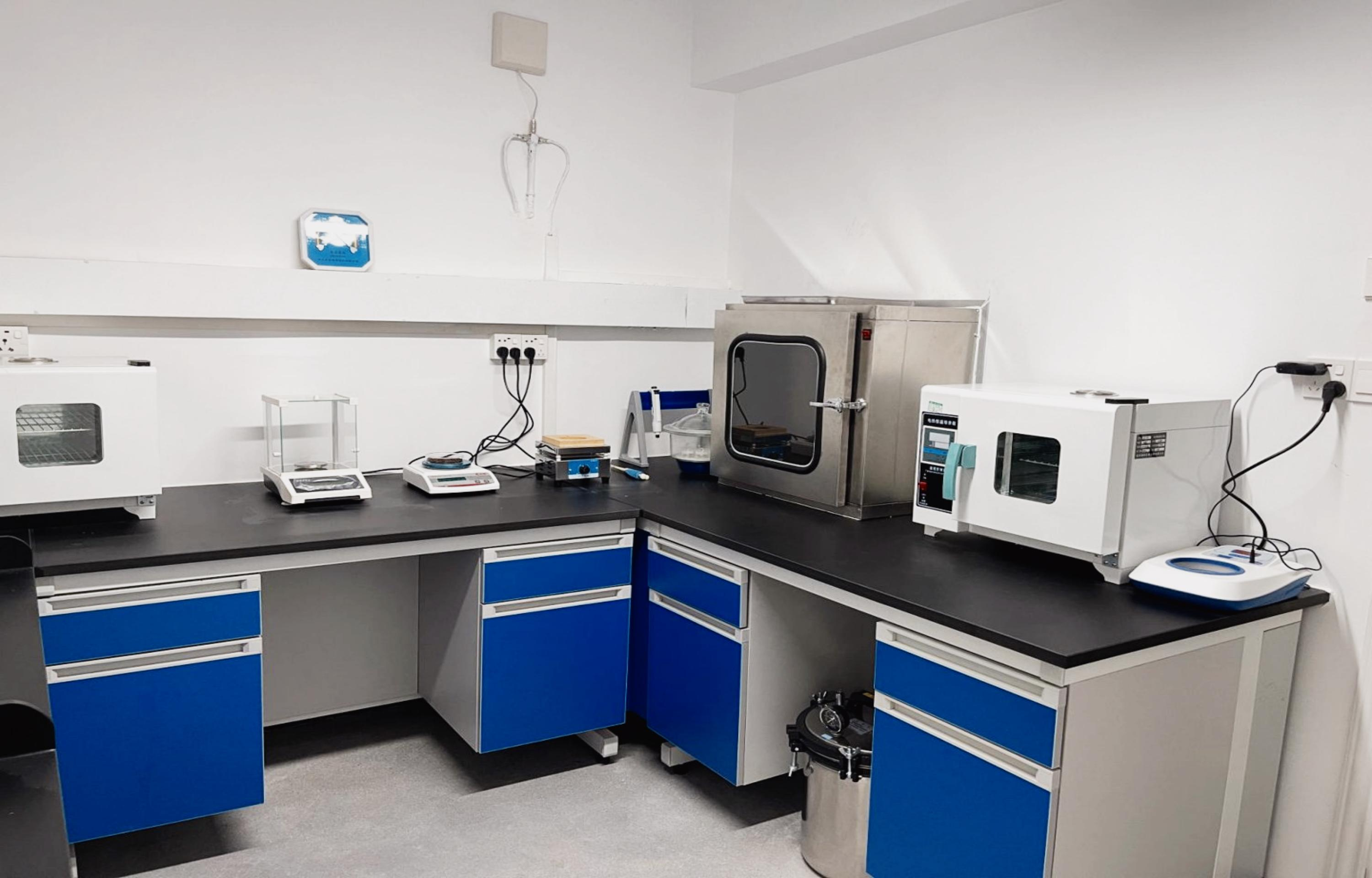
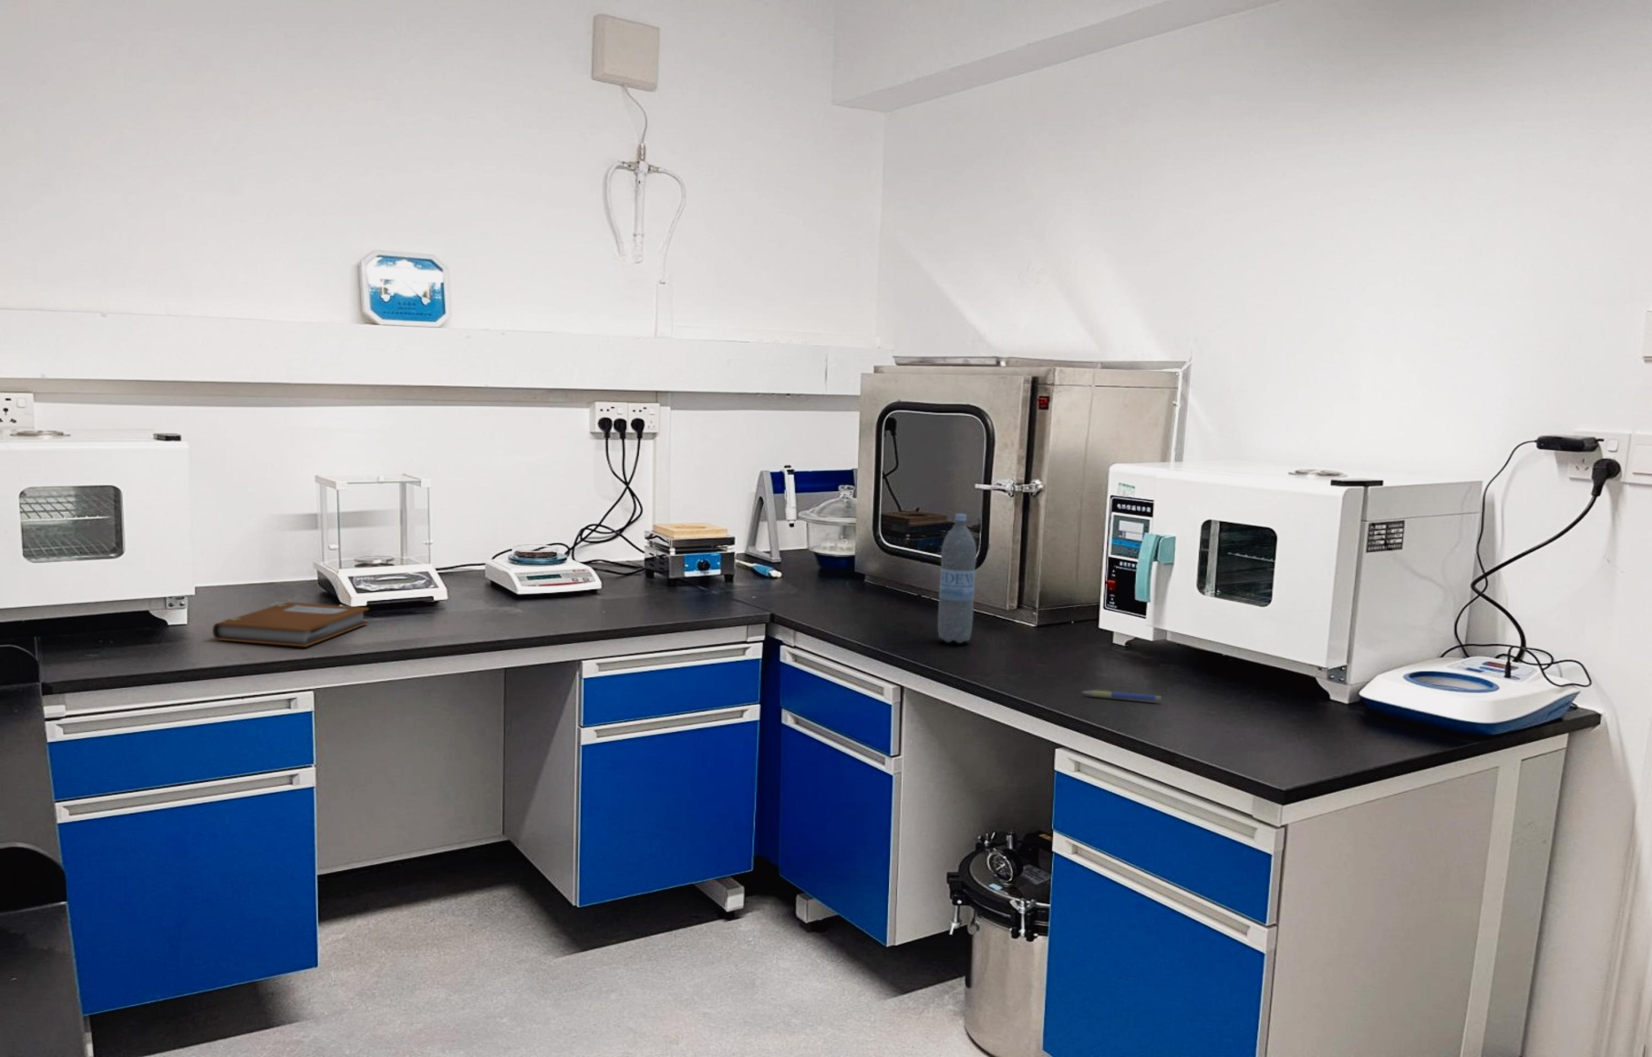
+ water bottle (957, 579)
+ pen (1121, 695)
+ notebook (295, 622)
